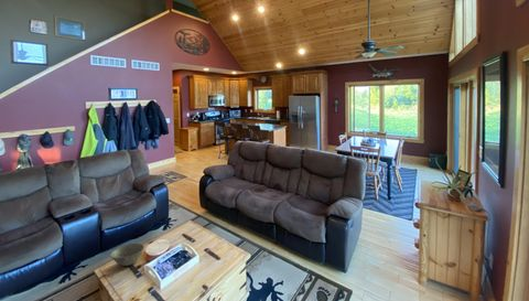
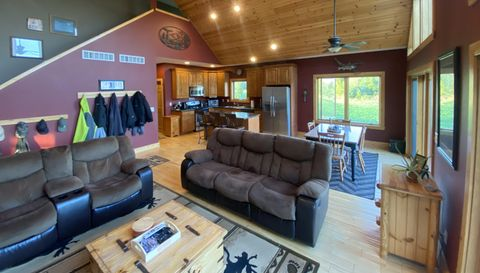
- bowl (128, 256)
